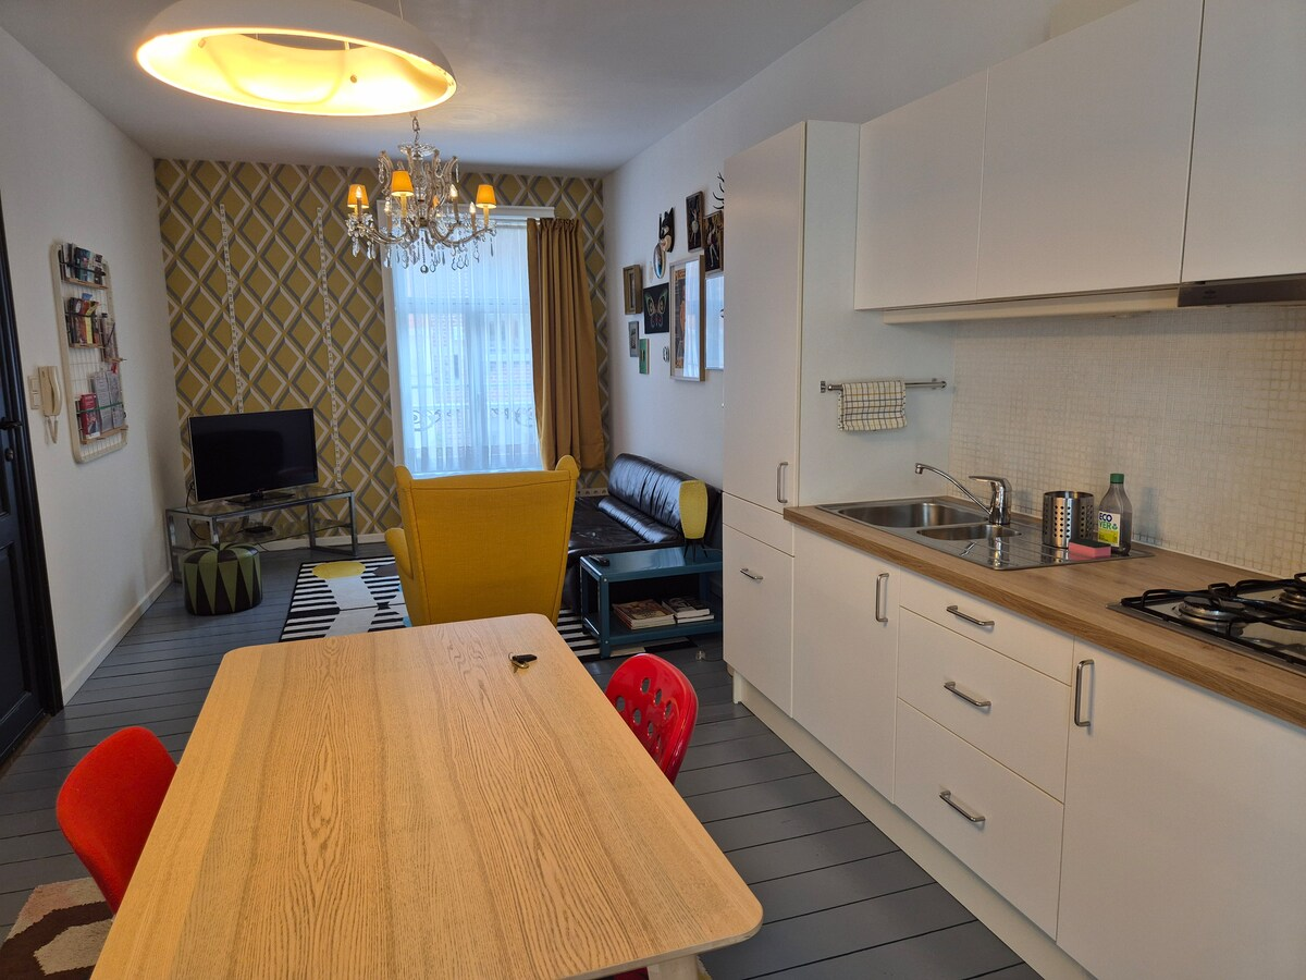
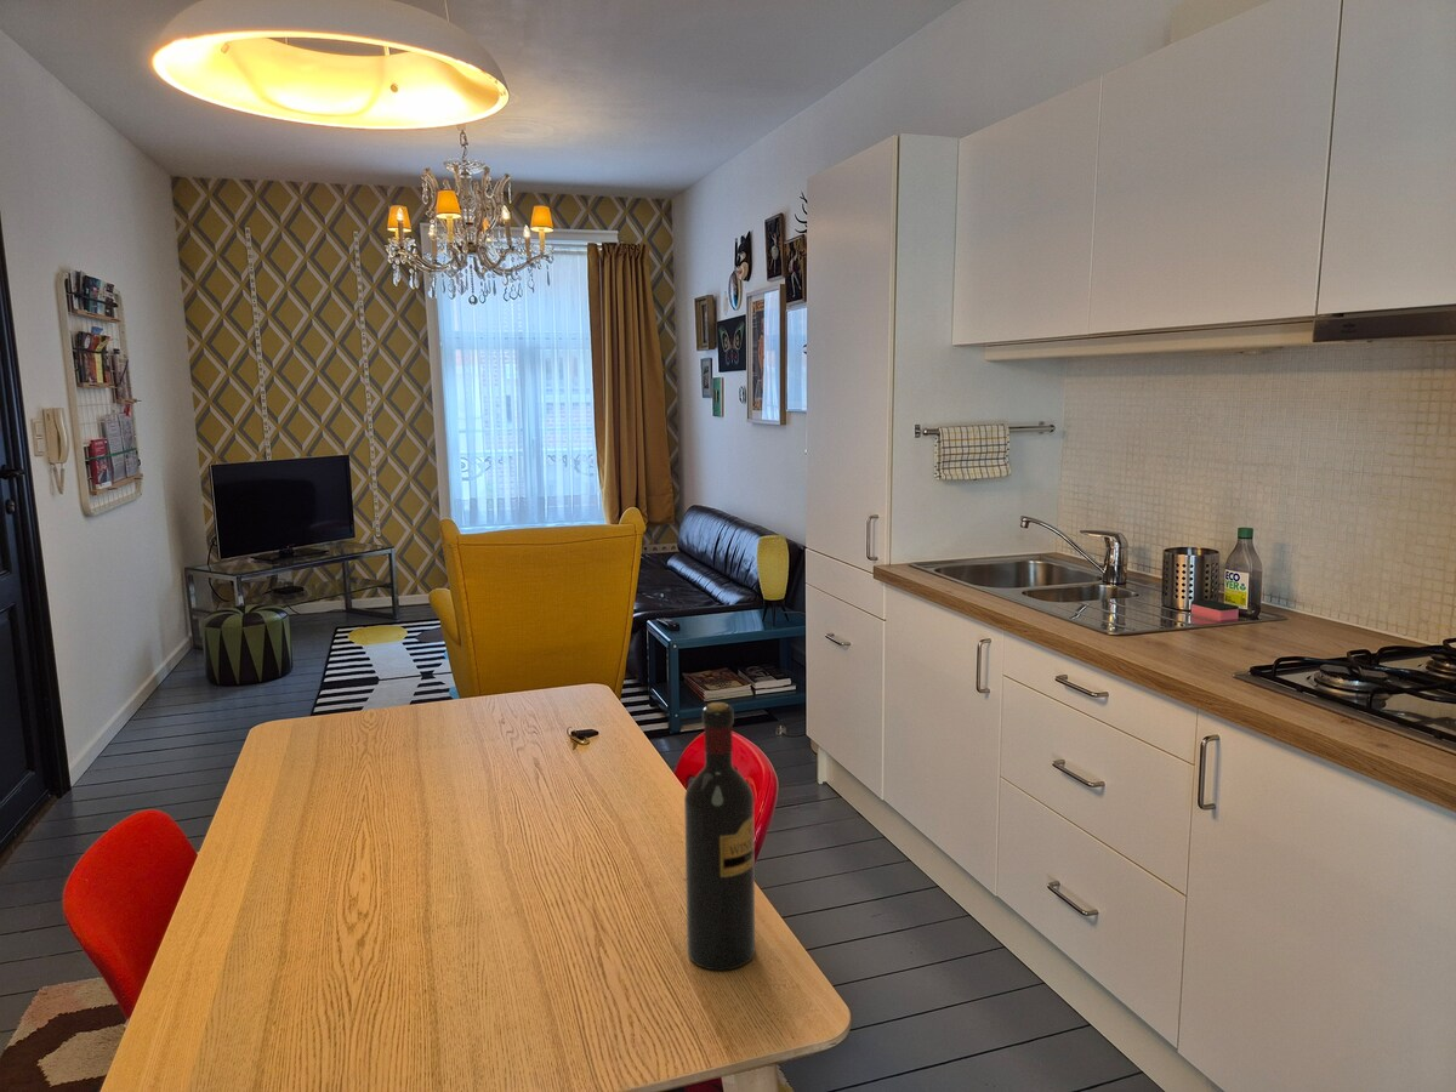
+ wine bottle (720, 830)
